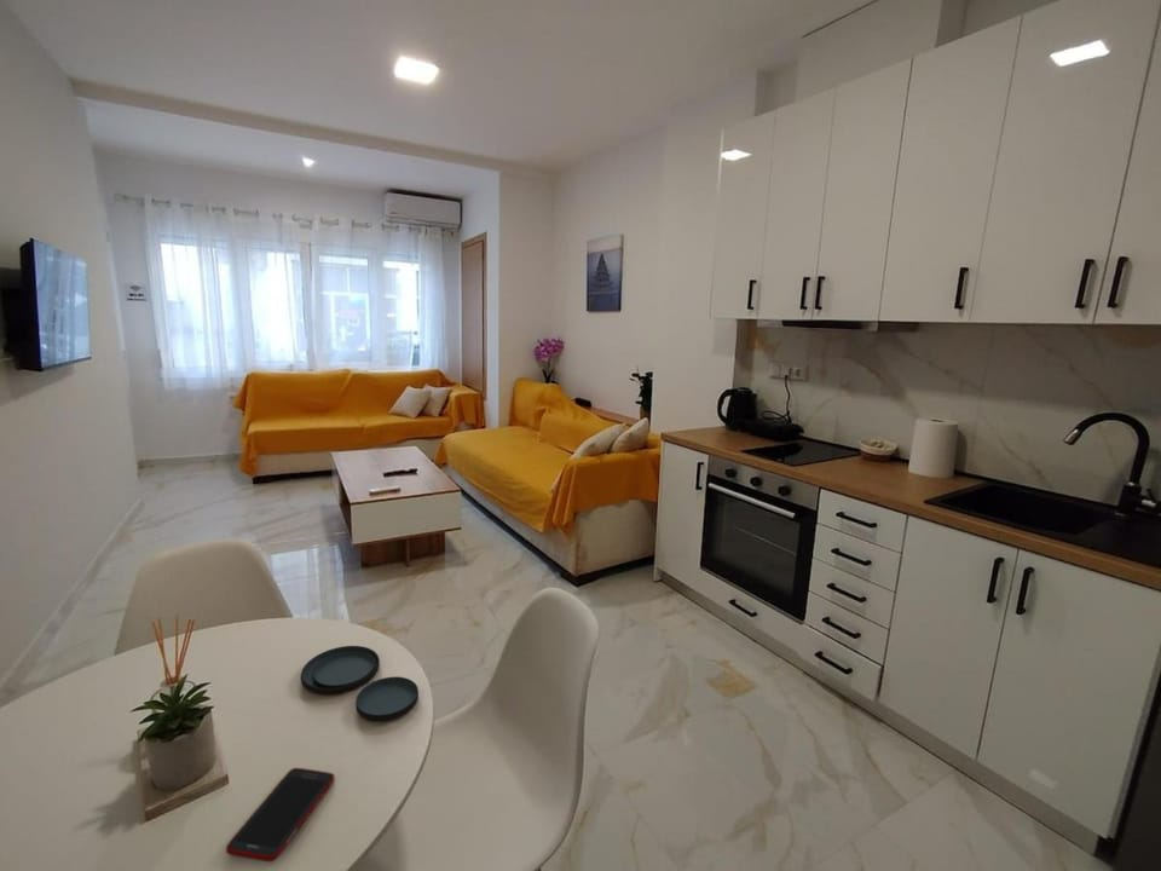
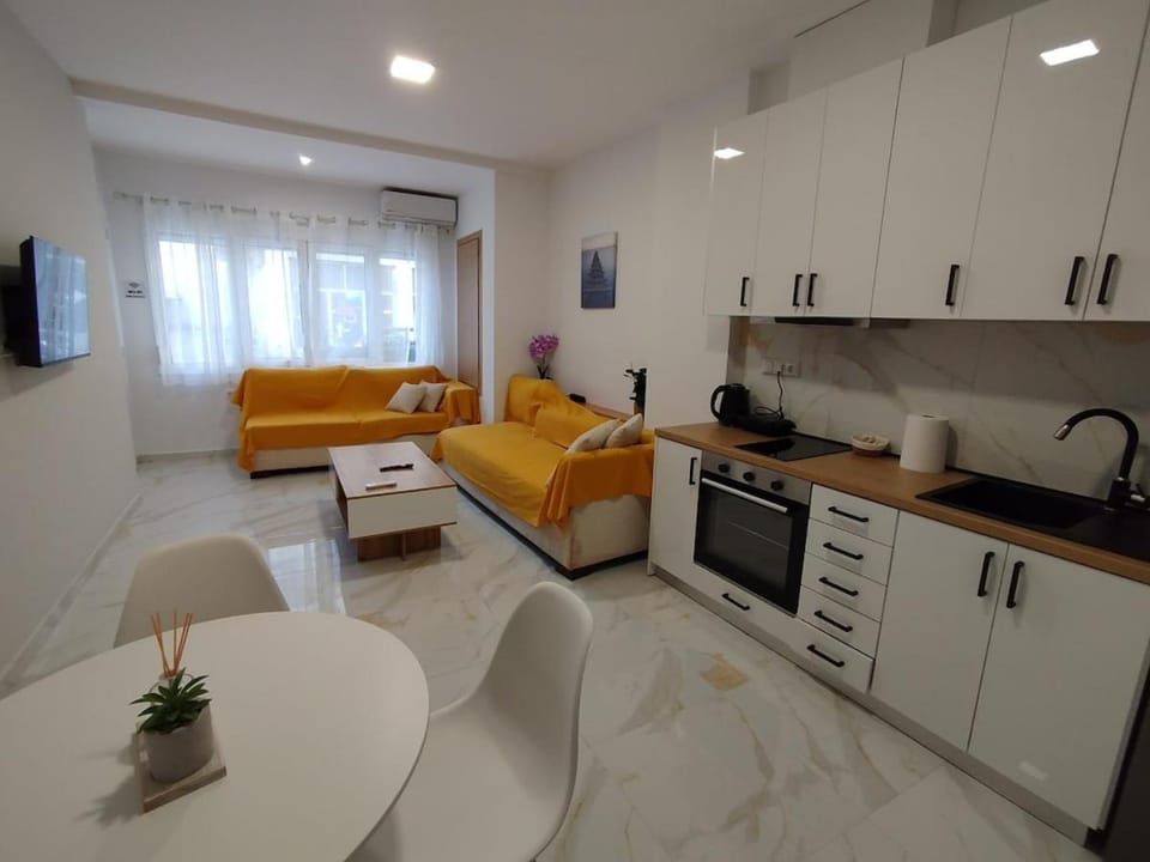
- cell phone (284, 811)
- plate (363, 679)
